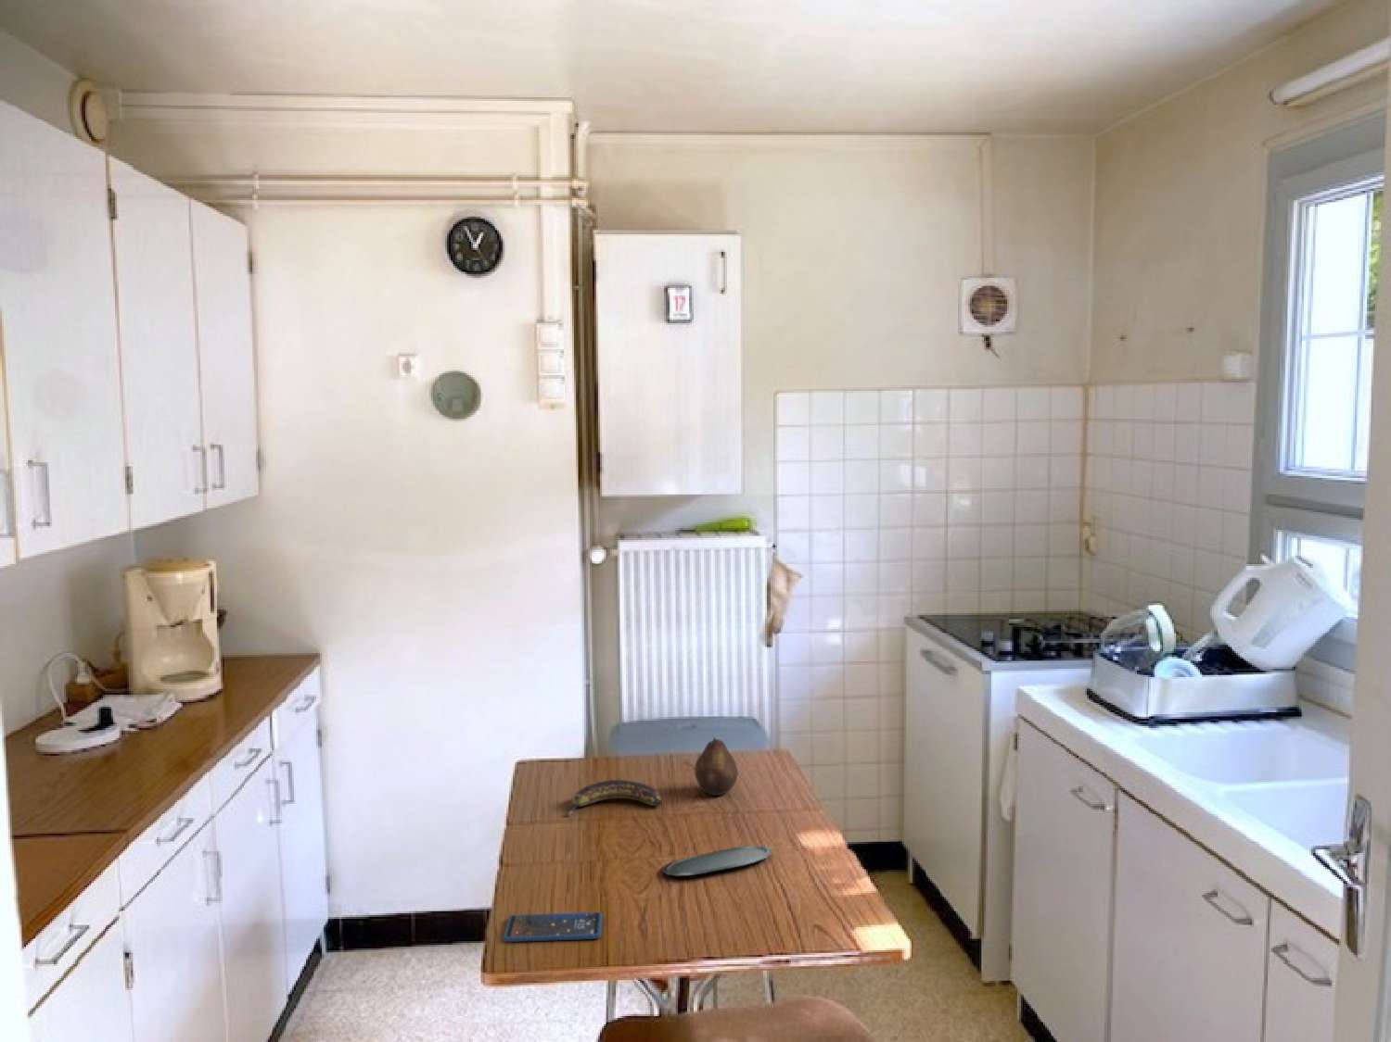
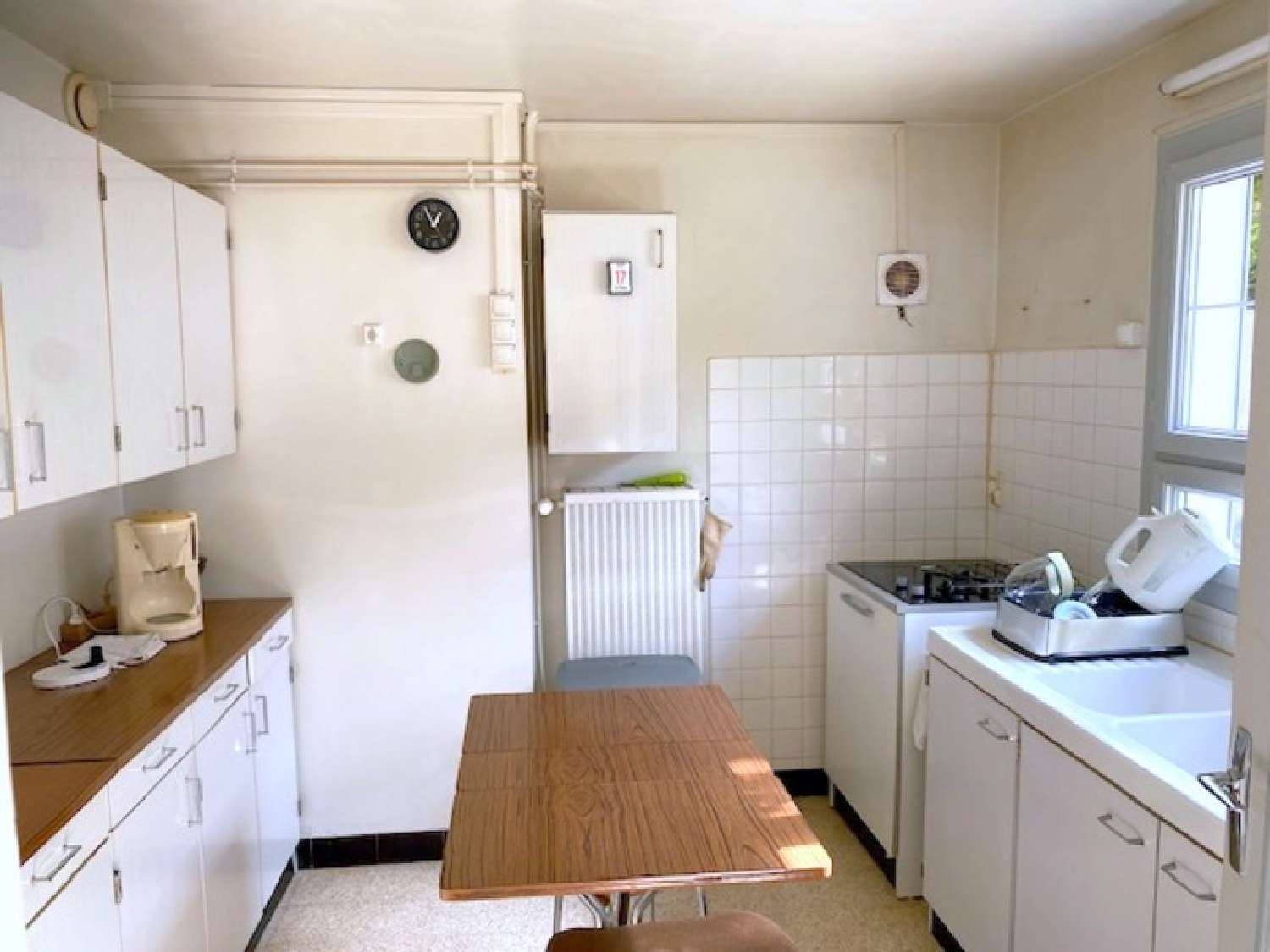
- oval tray (717, 859)
- smartphone (553, 926)
- banana (613, 795)
- fruit (716, 765)
